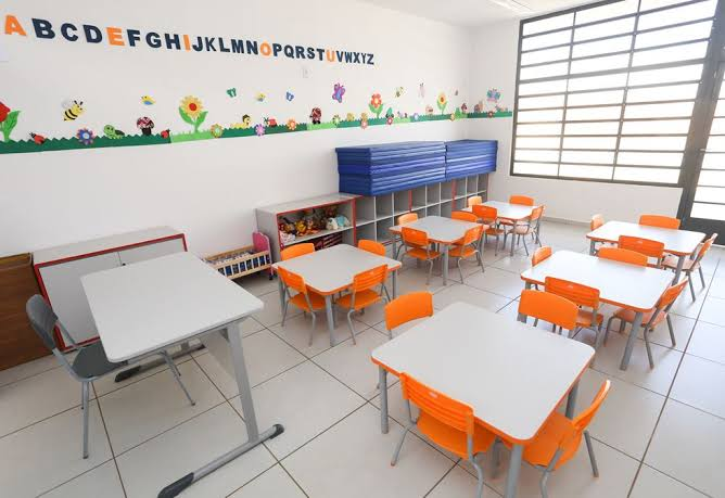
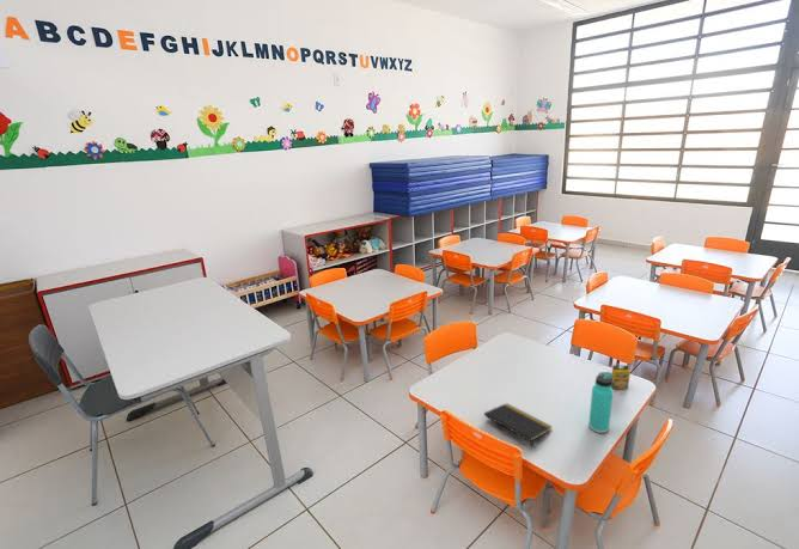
+ crayon box (620, 377)
+ thermos bottle (600, 401)
+ notepad (517, 421)
